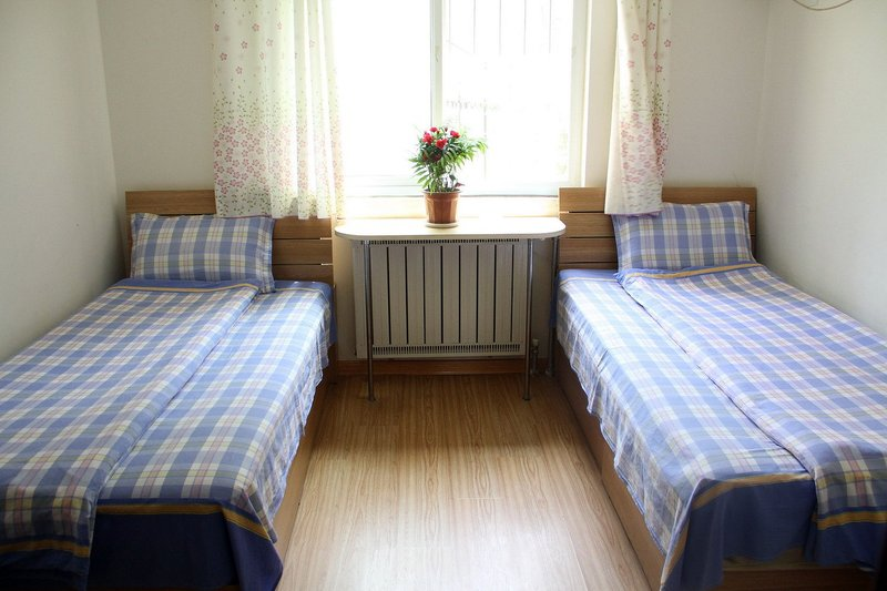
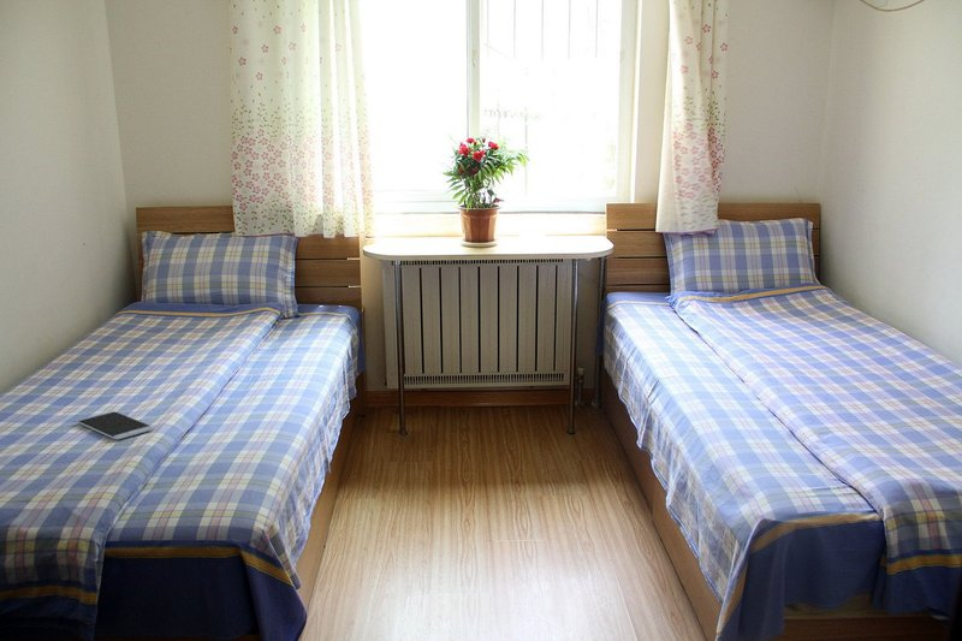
+ smartphone (114, 425)
